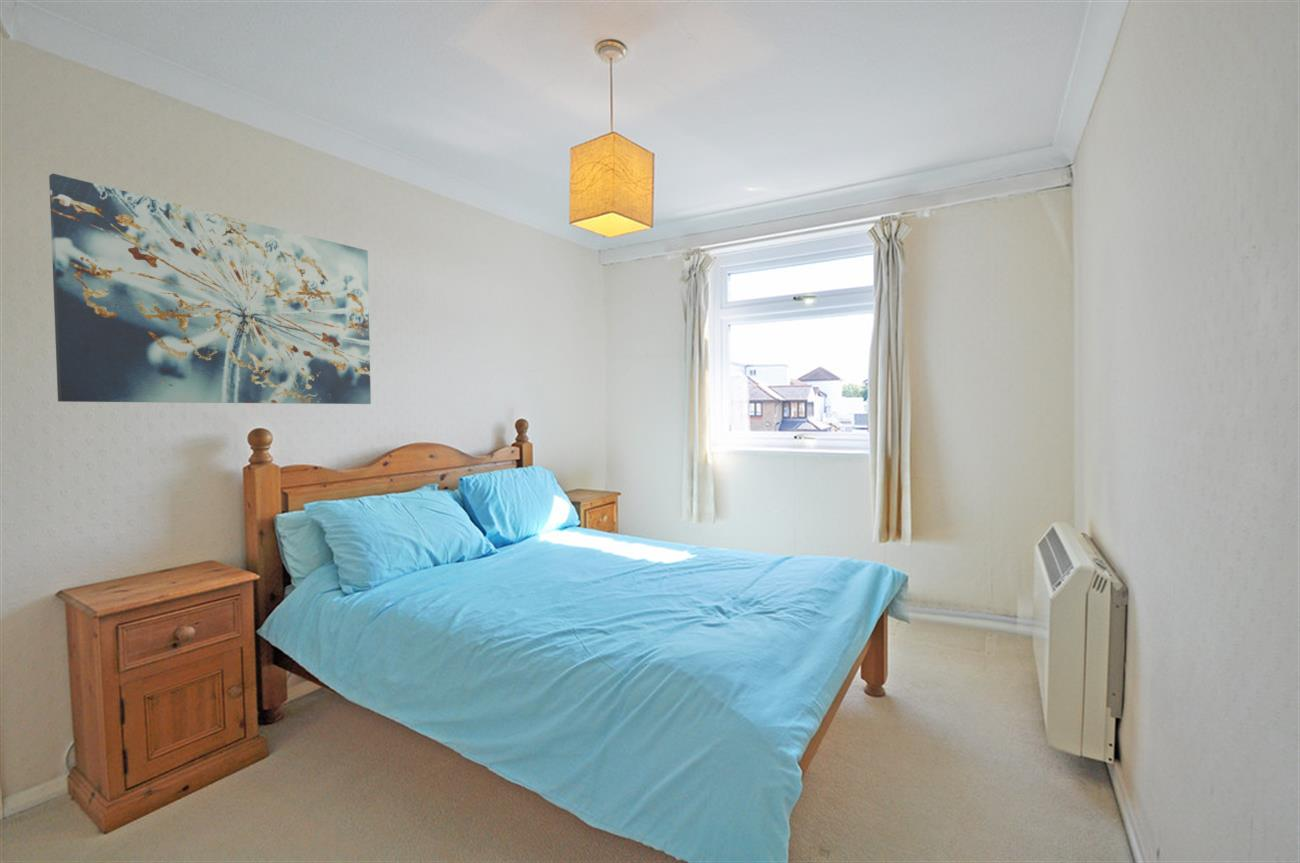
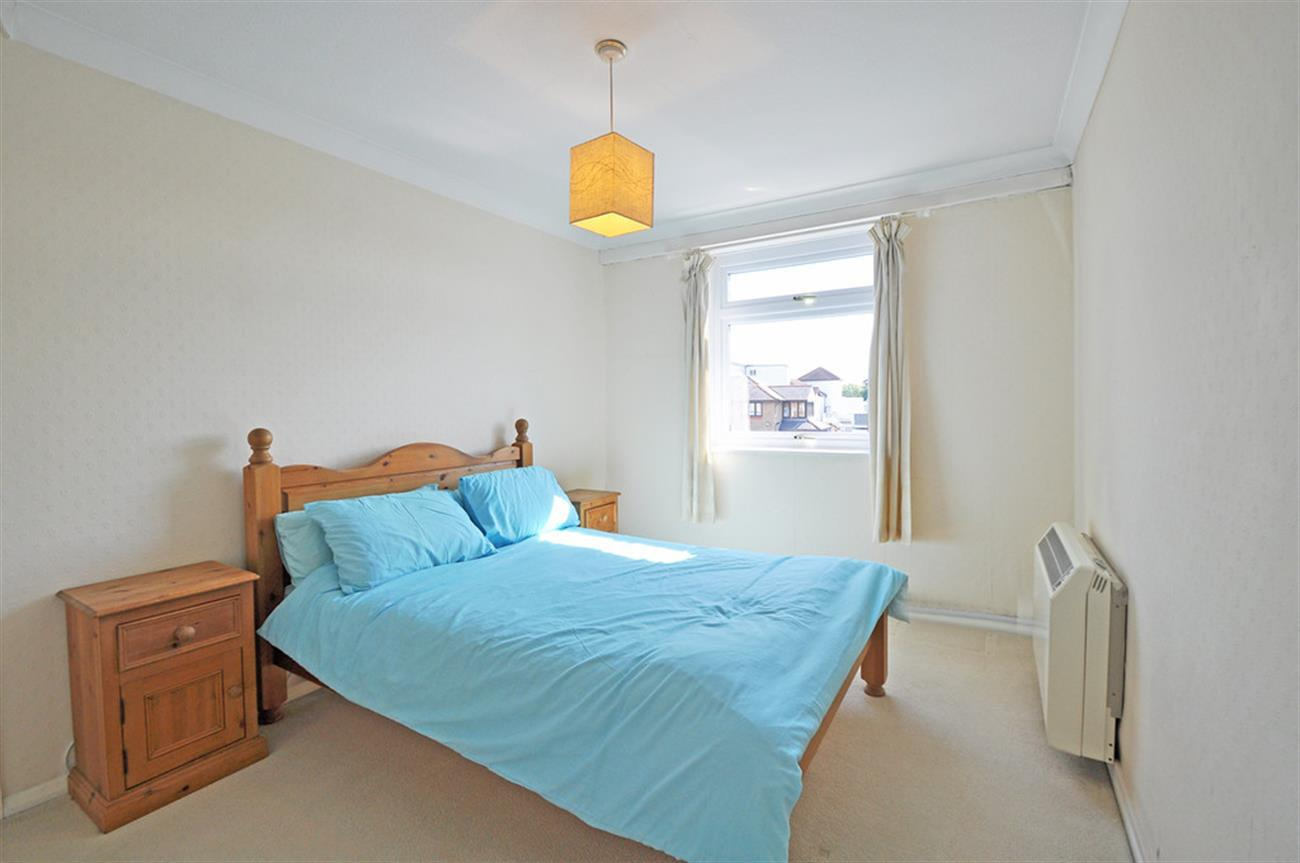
- wall art (241, 312)
